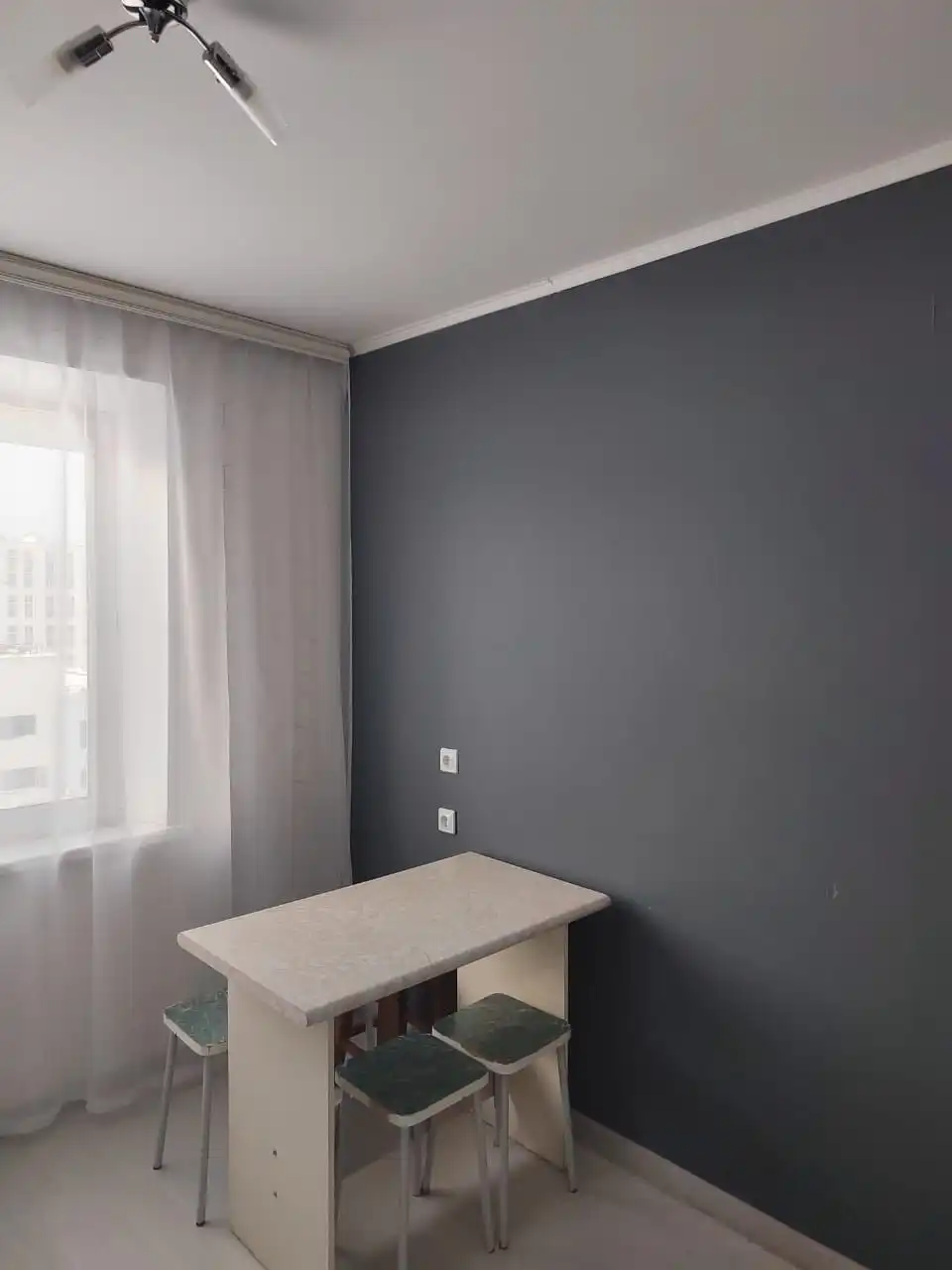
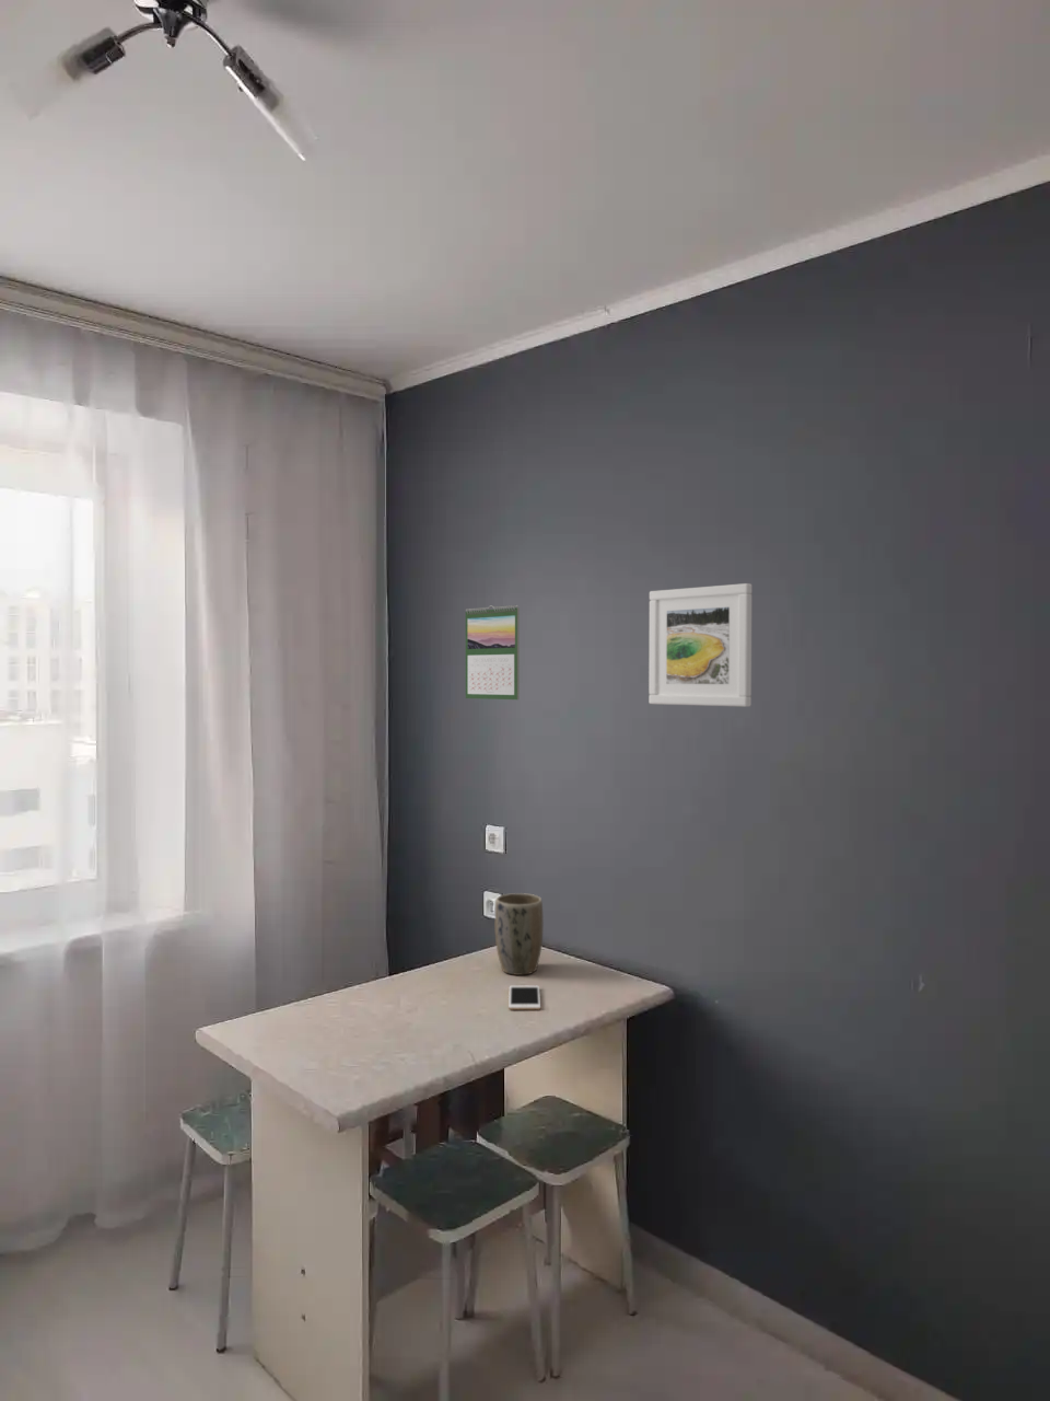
+ cell phone (524, 997)
+ plant pot (518, 933)
+ calendar (491, 651)
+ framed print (698, 645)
